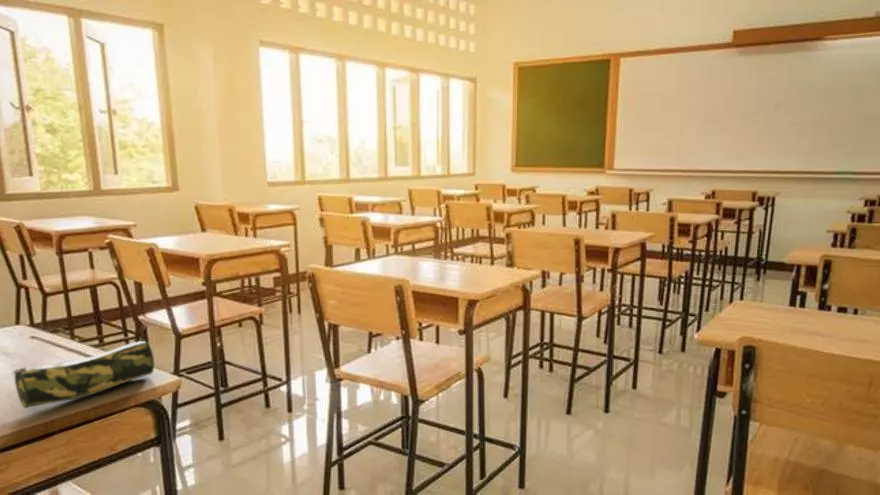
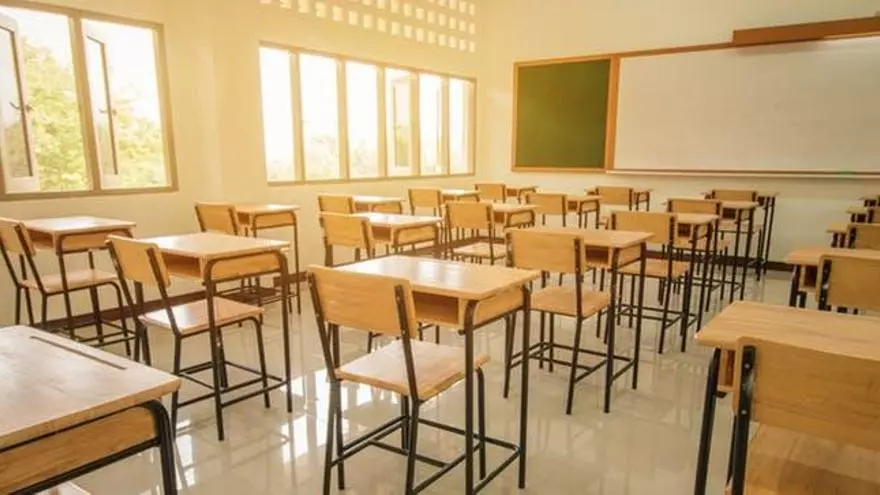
- pencil case (85, 374)
